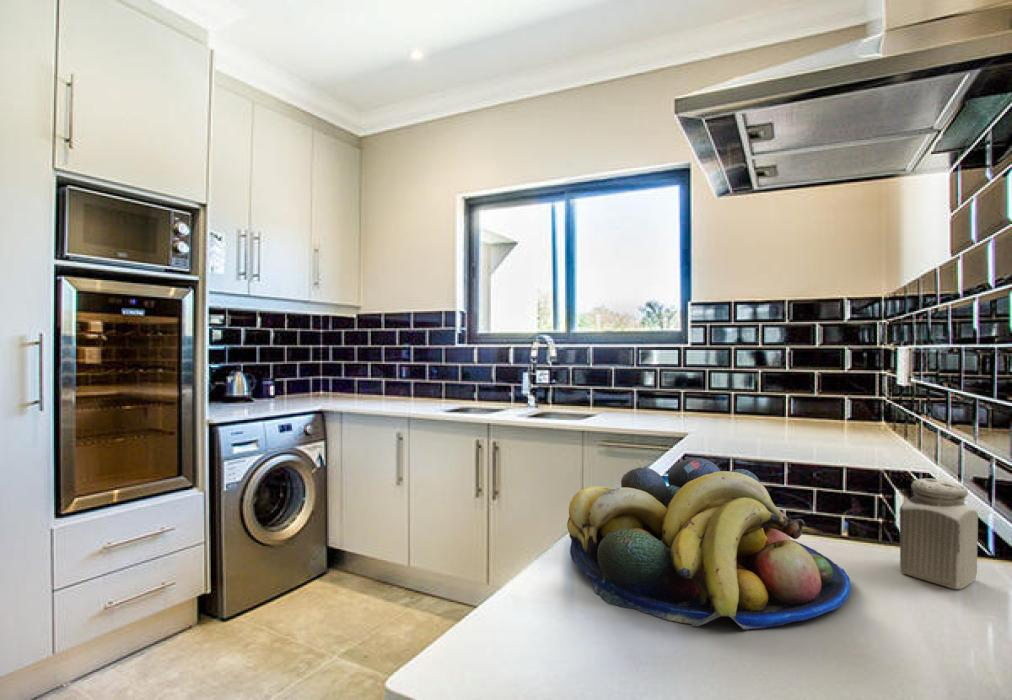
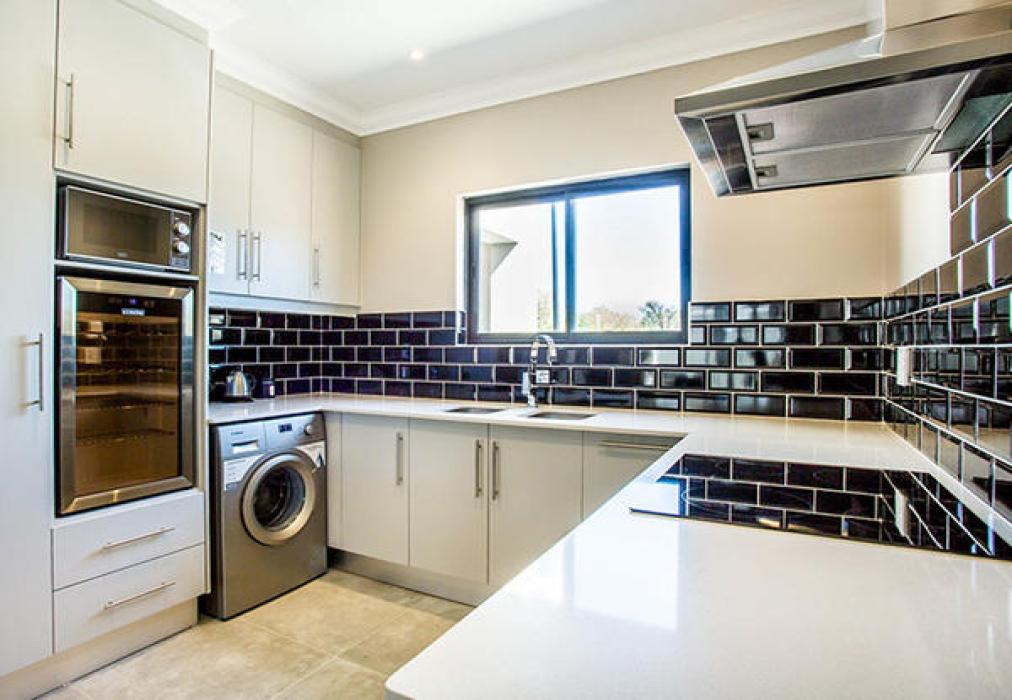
- salt shaker (938, 528)
- fruit bowl (700, 516)
